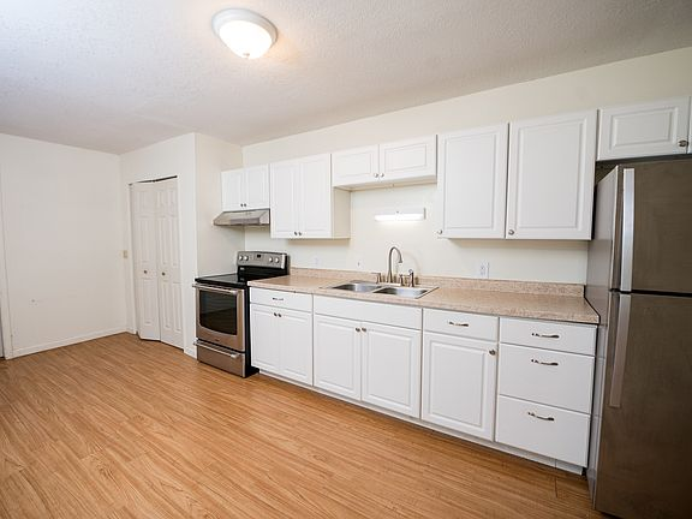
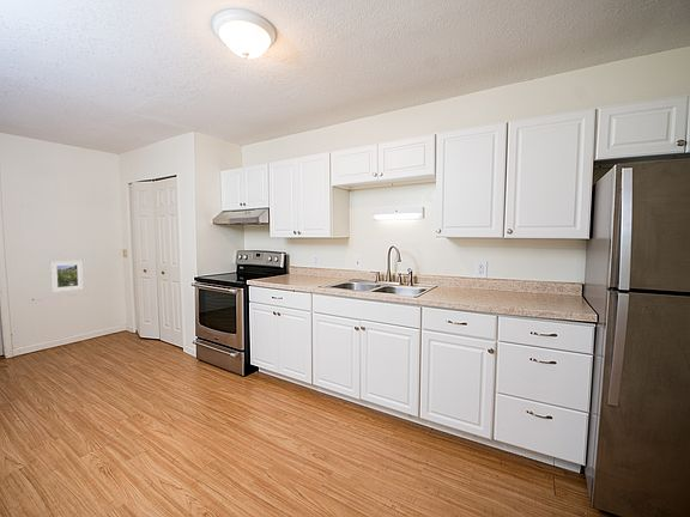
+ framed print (67, 275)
